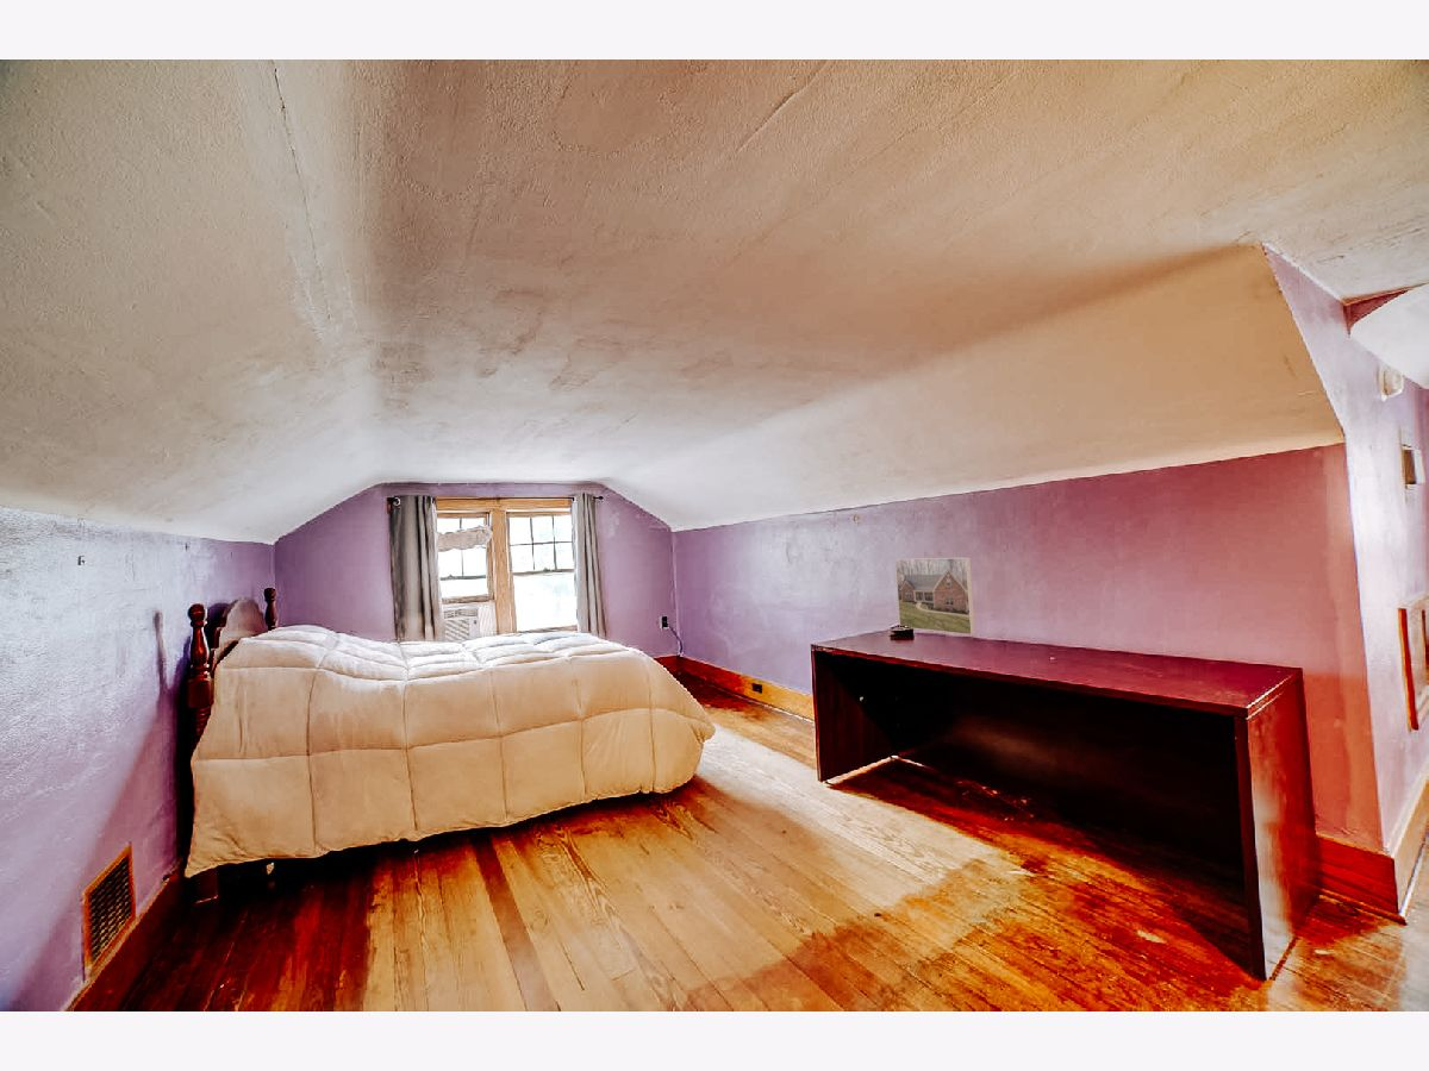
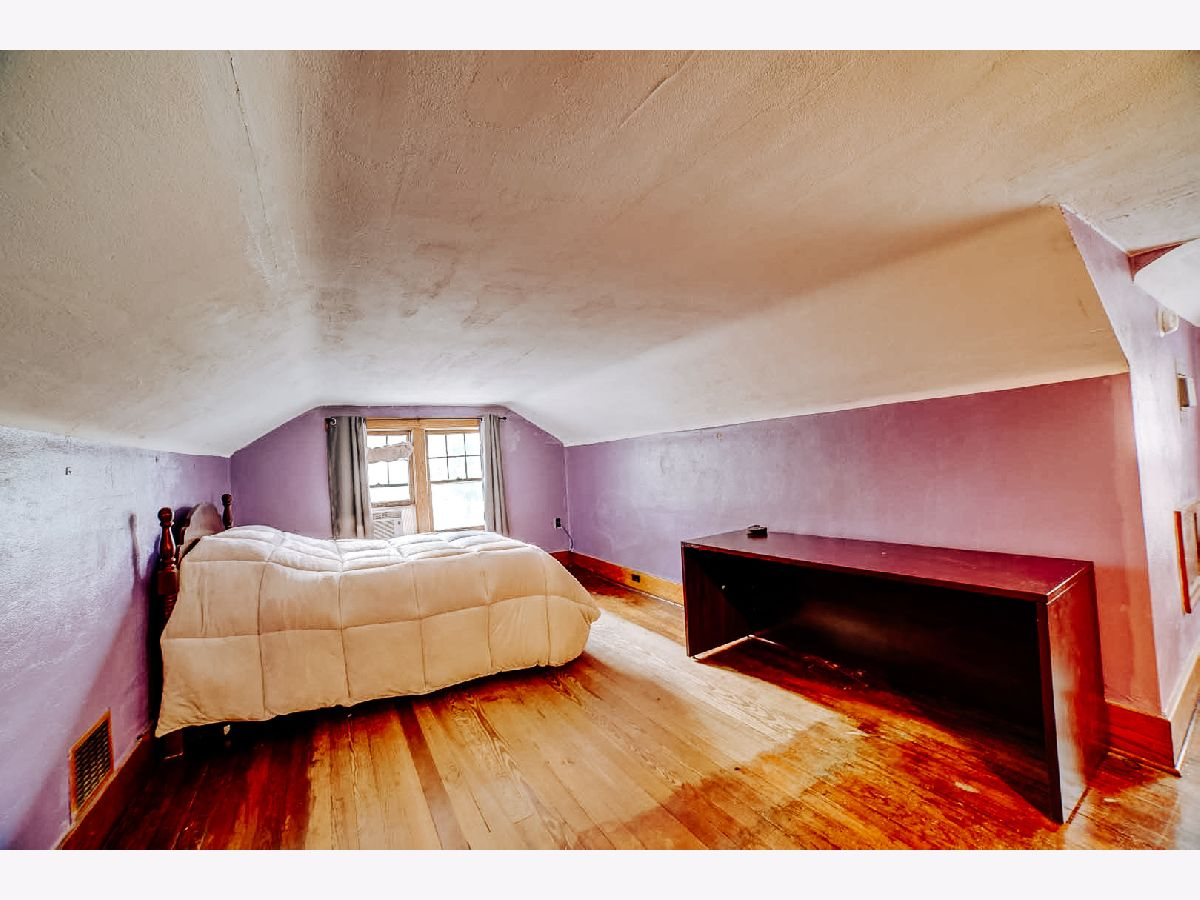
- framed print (932, 594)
